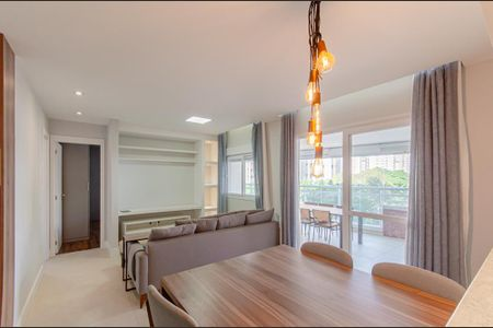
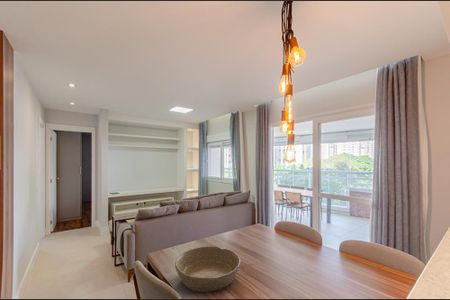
+ bowl (208, 267)
